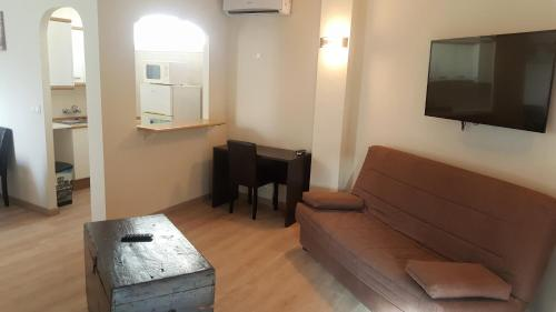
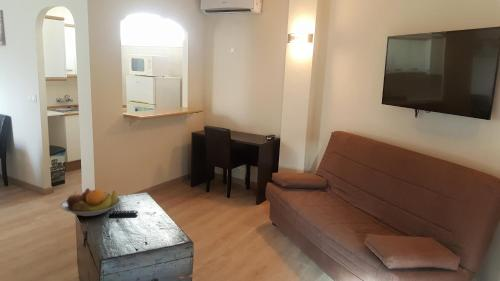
+ fruit bowl (91, 200)
